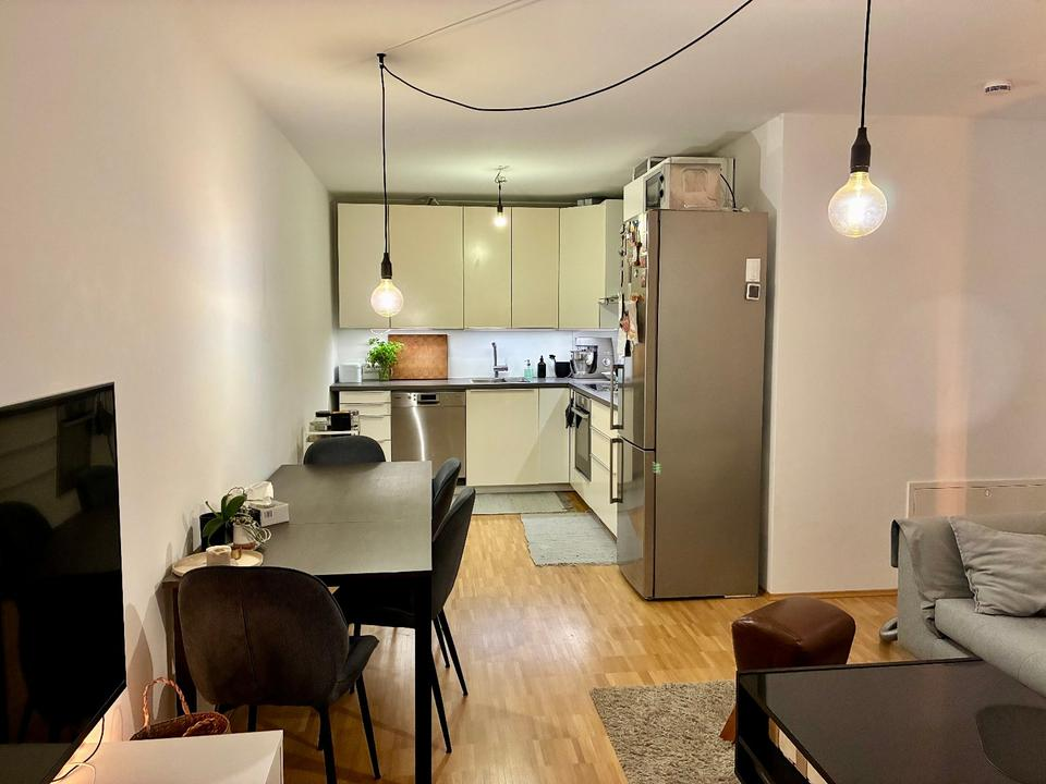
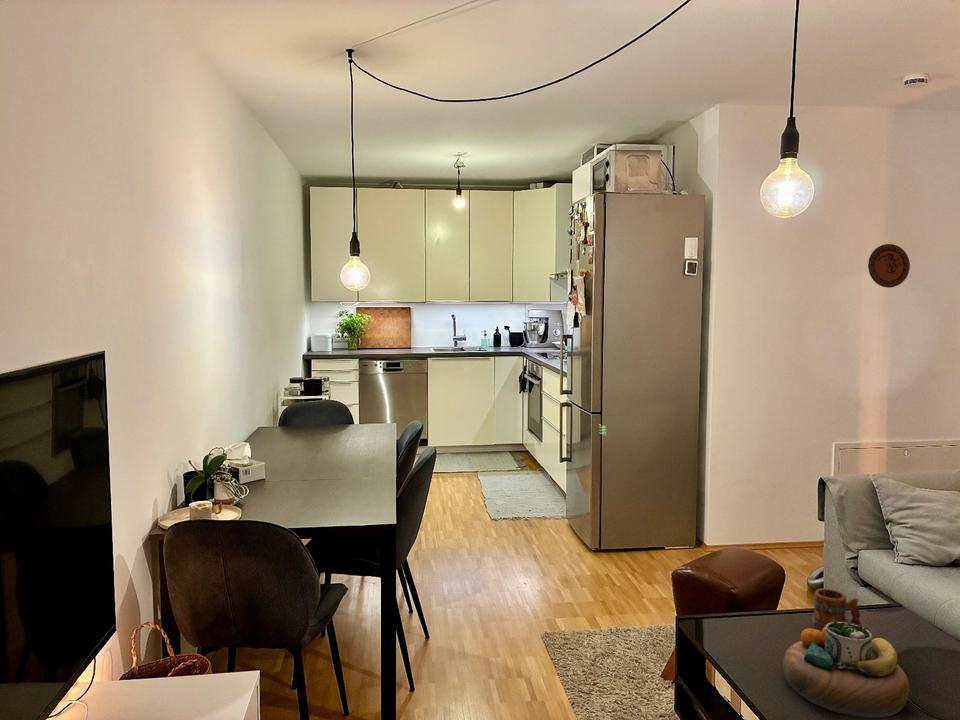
+ decorative bowl (844, 654)
+ mug (836, 611)
+ decorative plate (888, 265)
